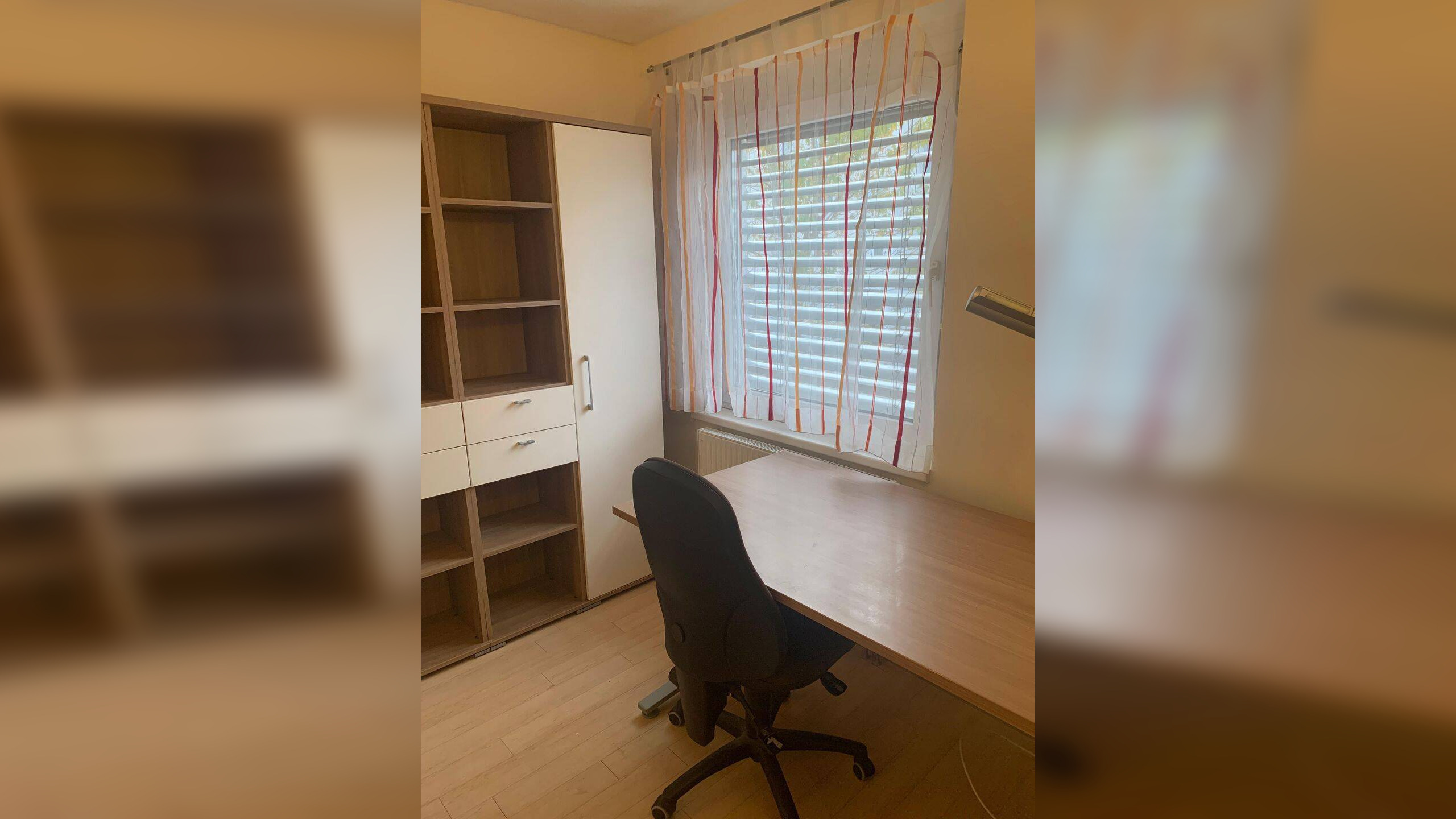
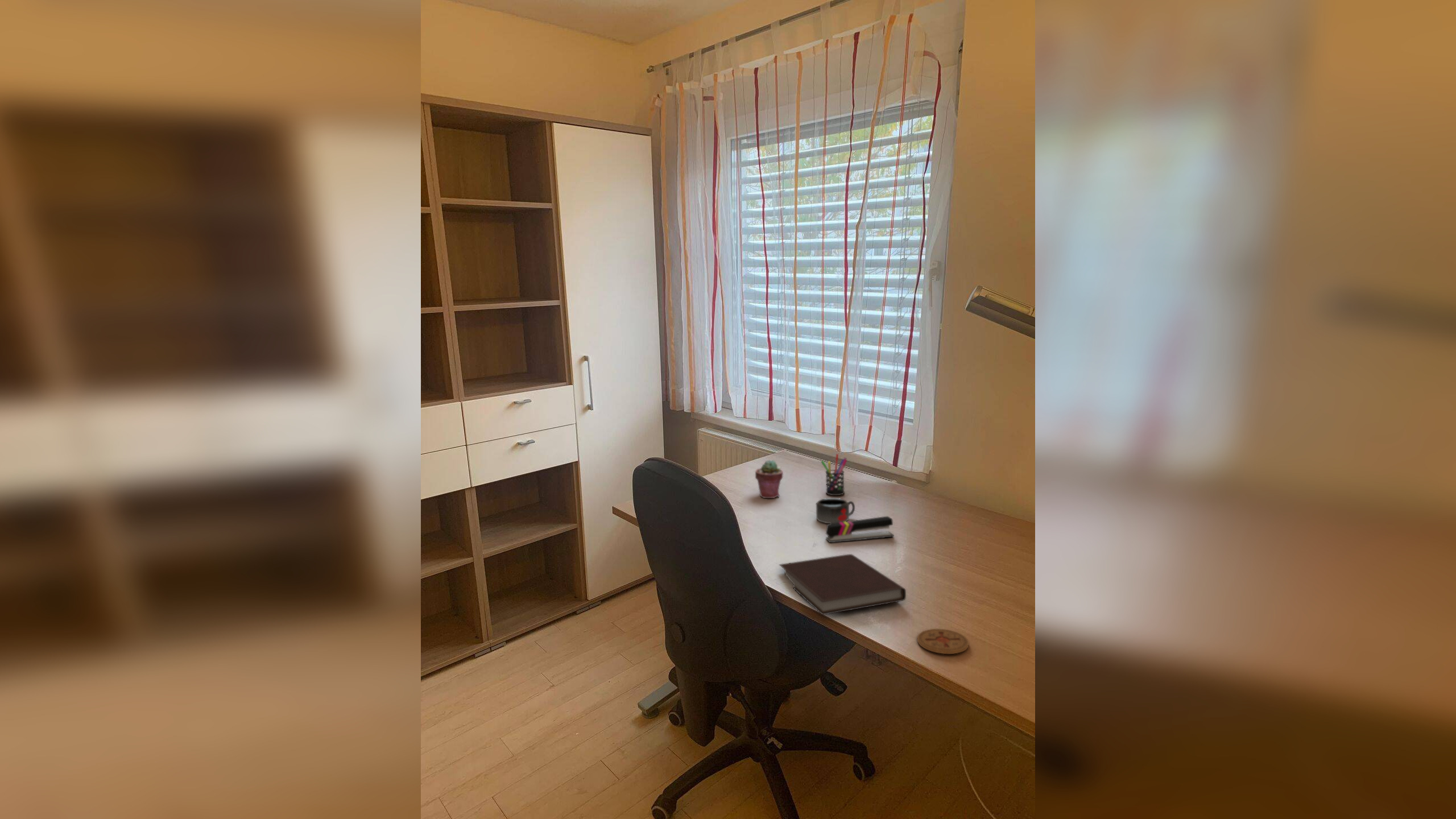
+ coaster (942, 641)
+ pen holder (833, 474)
+ stapler (859, 529)
+ potted succulent (769, 478)
+ notebook (839, 581)
+ mug (836, 510)
